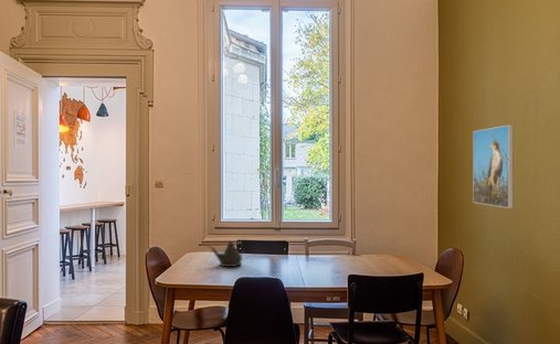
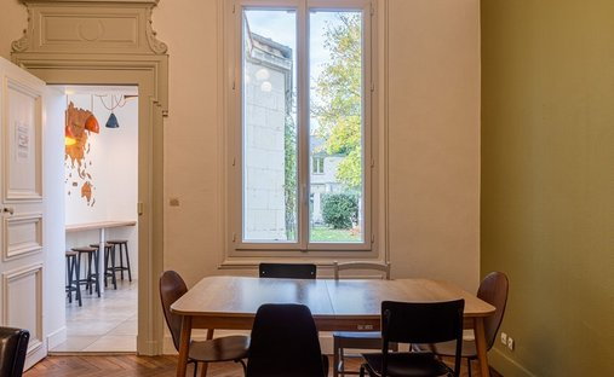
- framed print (492, 166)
- teapot (225, 254)
